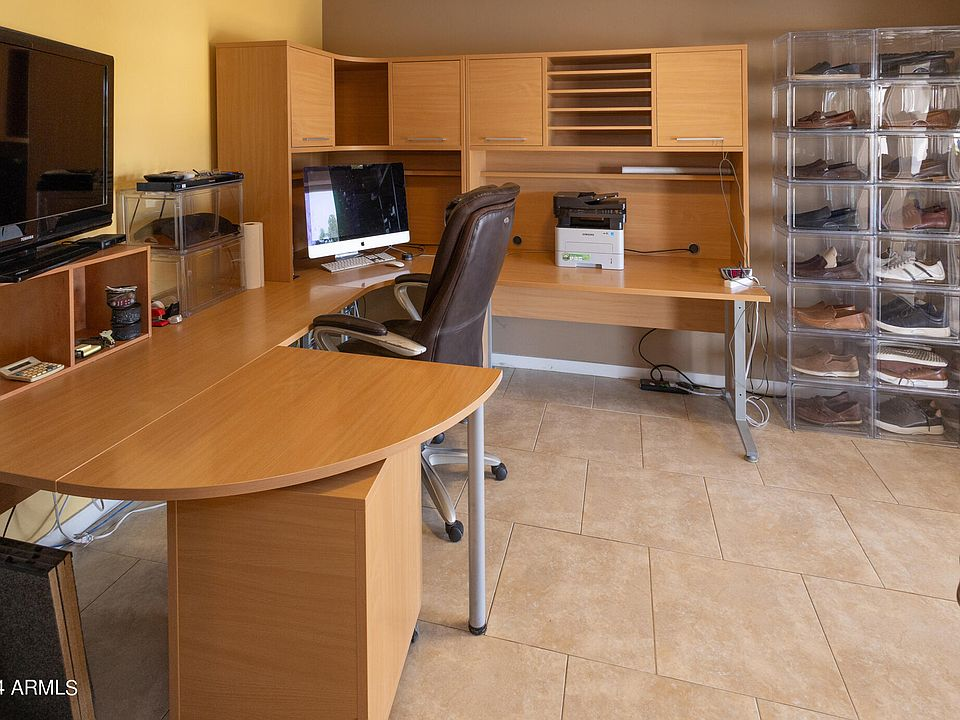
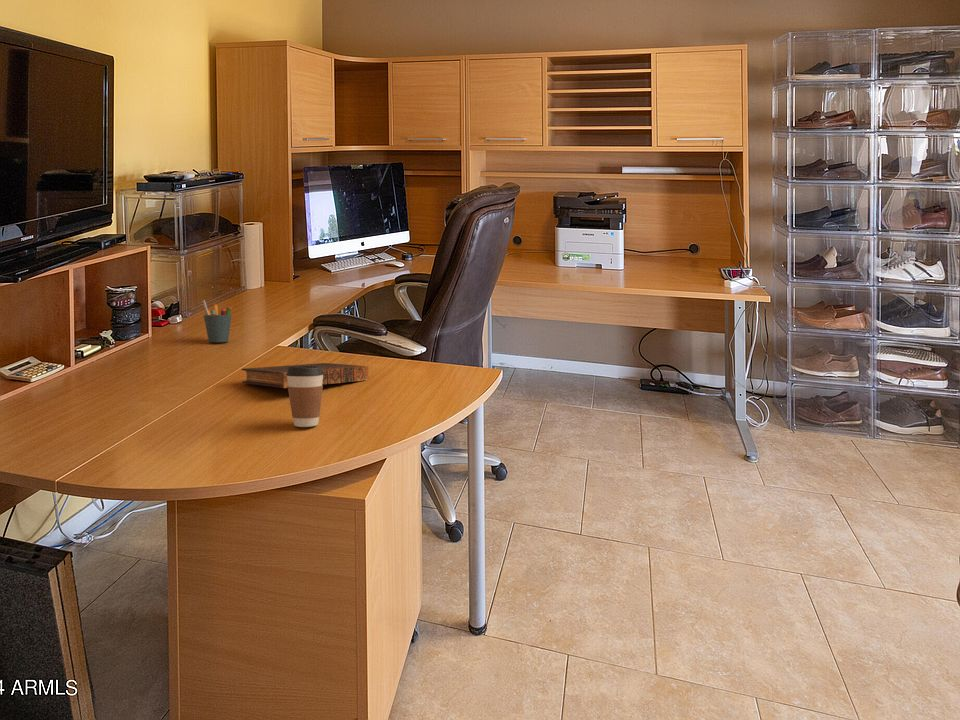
+ pen holder (217, 321)
+ book (306, 365)
+ coffee cup (305, 395)
